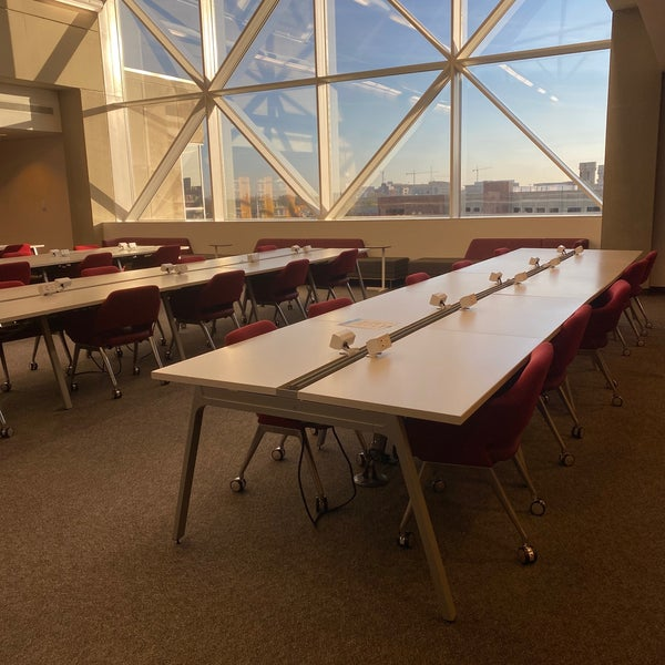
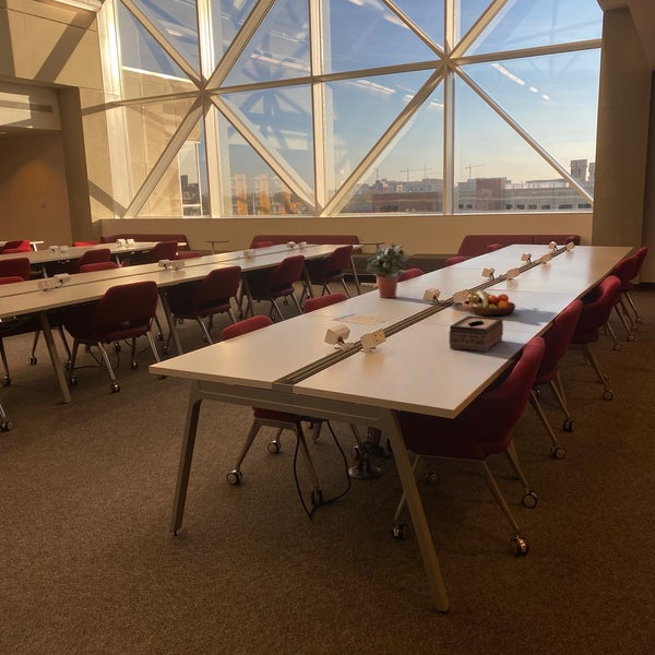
+ fruit bowl (488, 301)
+ tissue box (476, 333)
+ potted plant (388, 270)
